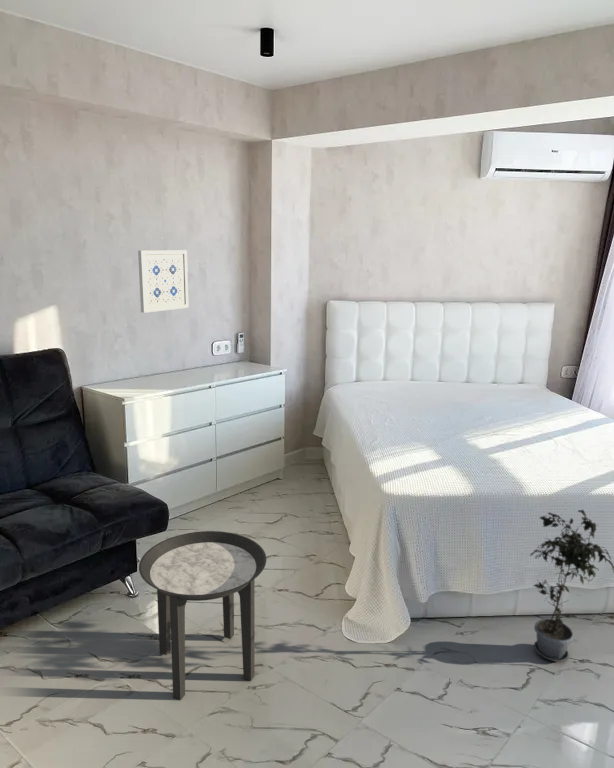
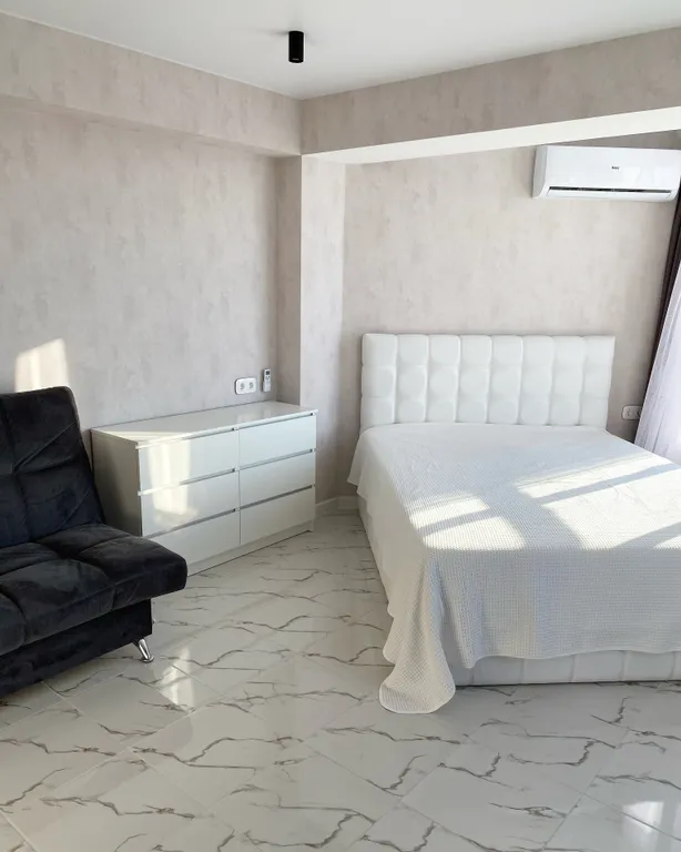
- potted plant (563, 587)
- wall art (164, 280)
- side table (201, 600)
